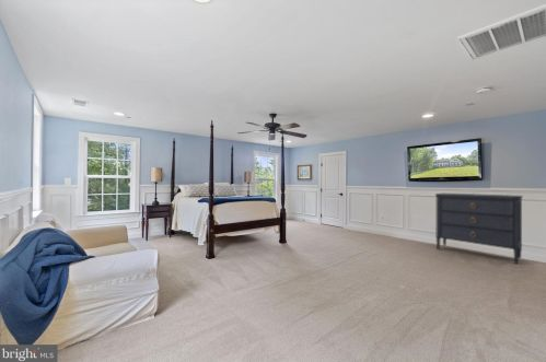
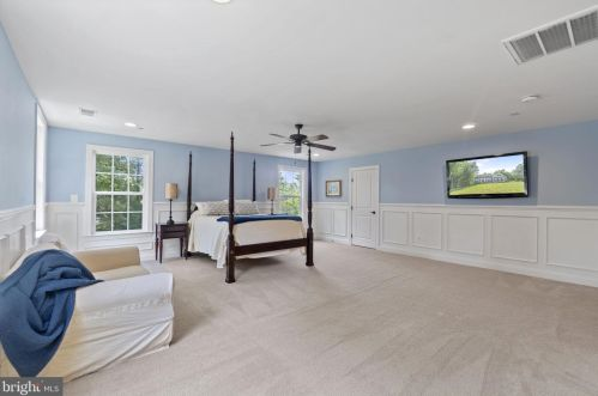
- dresser (476, 223)
